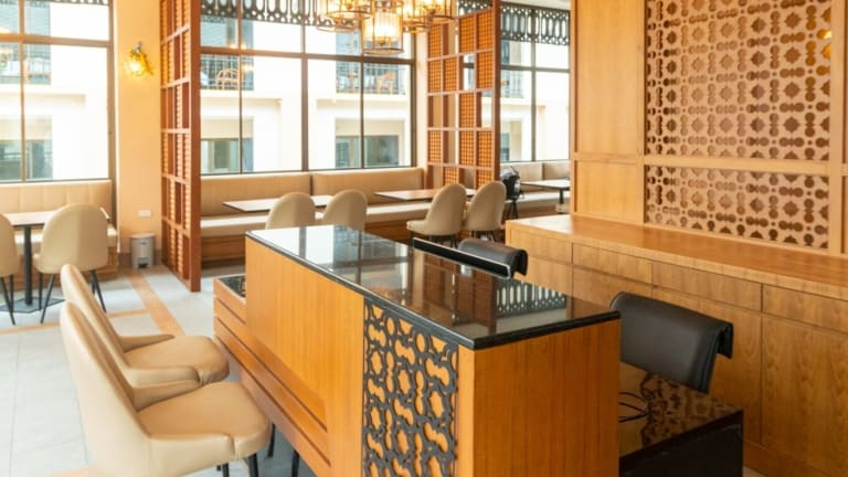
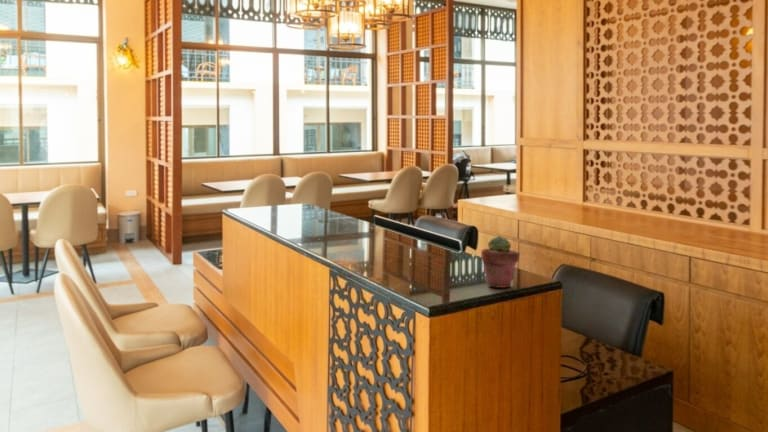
+ potted succulent (499, 260)
